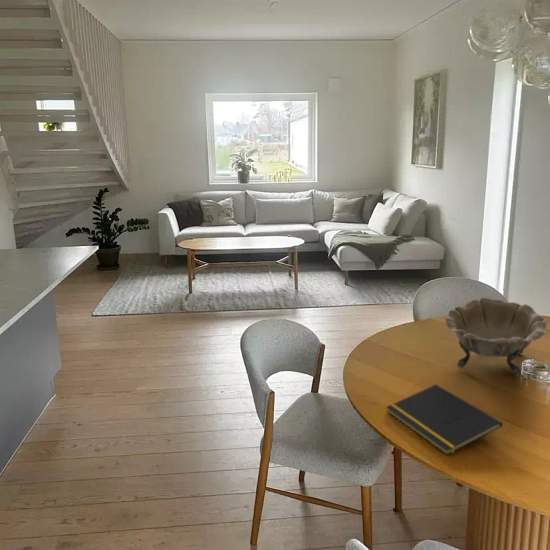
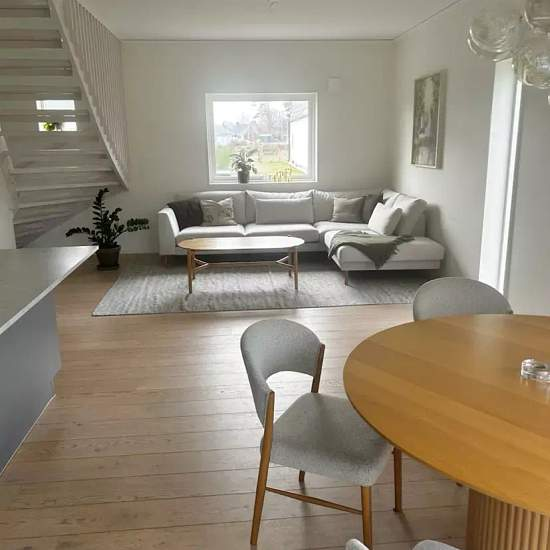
- decorative bowl (493, 337)
- notepad (441, 416)
